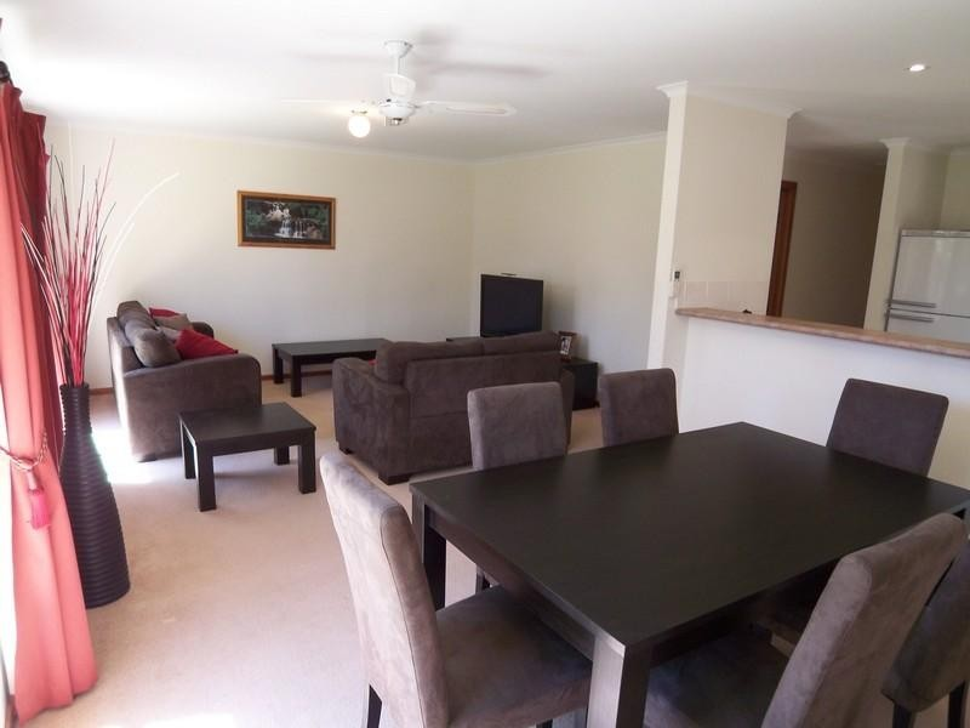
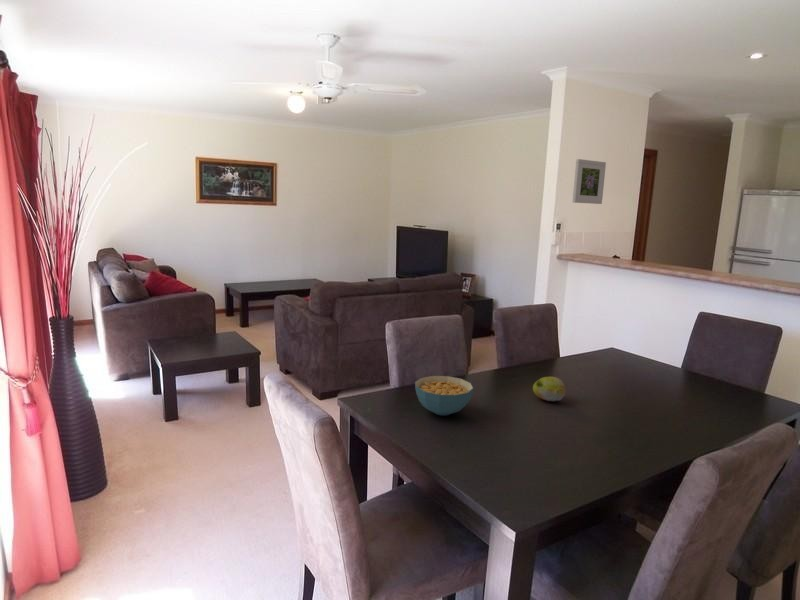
+ fruit (548, 388)
+ cereal bowl (443, 398)
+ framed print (589, 182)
